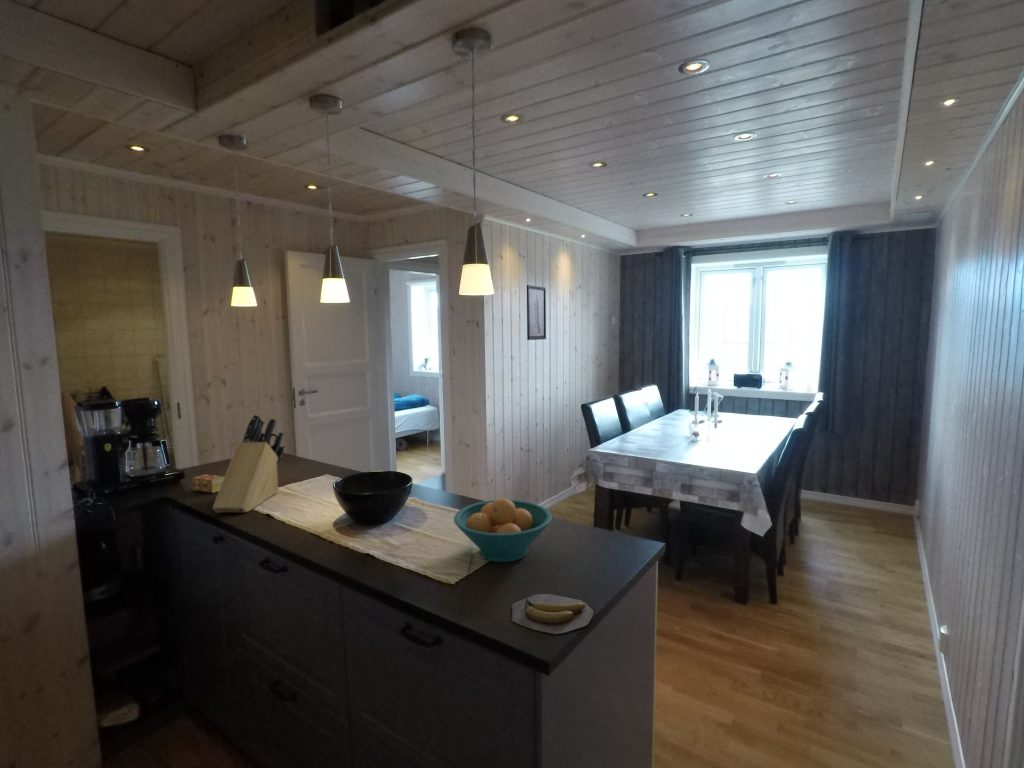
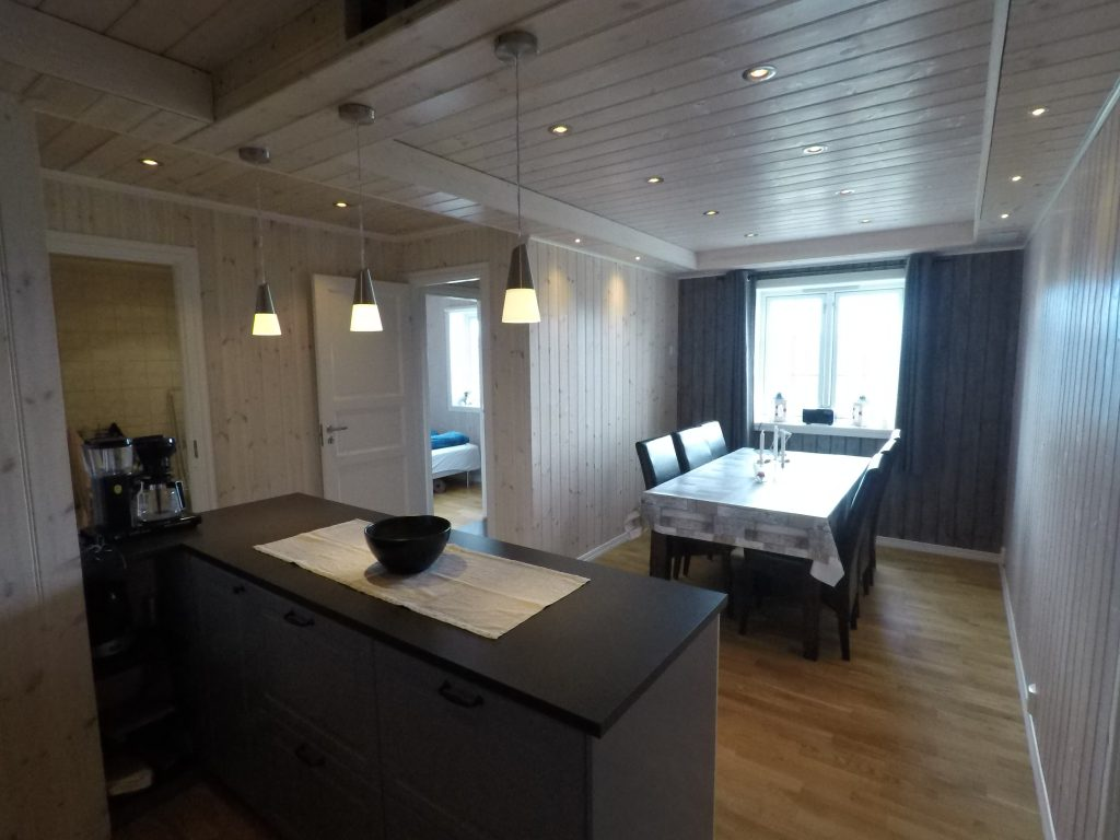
- fruit bowl (503, 525)
- wall art (536, 313)
- knife block (251, 459)
- banana (551, 607)
- tea box (208, 483)
